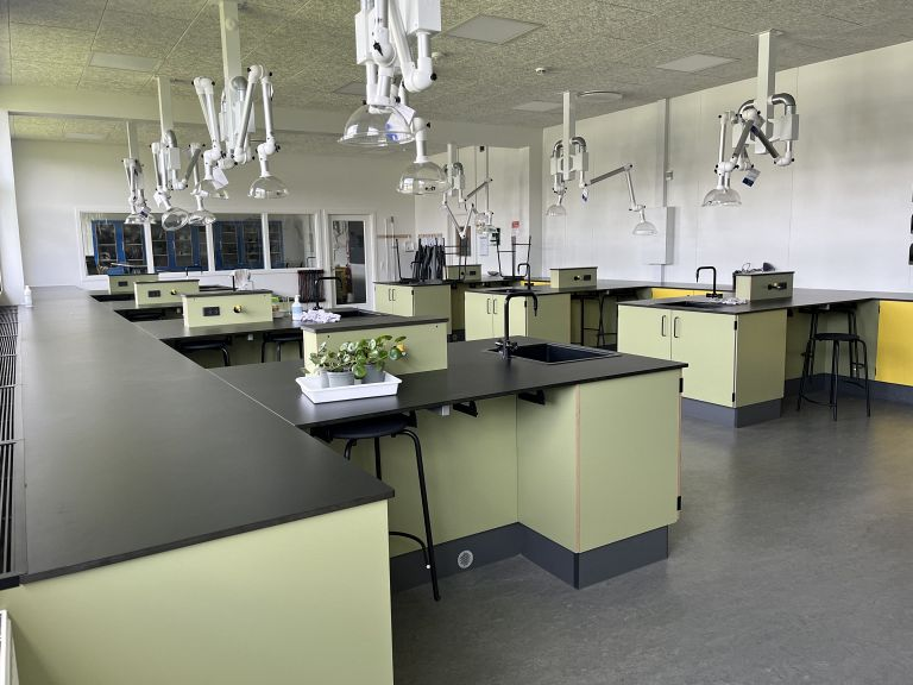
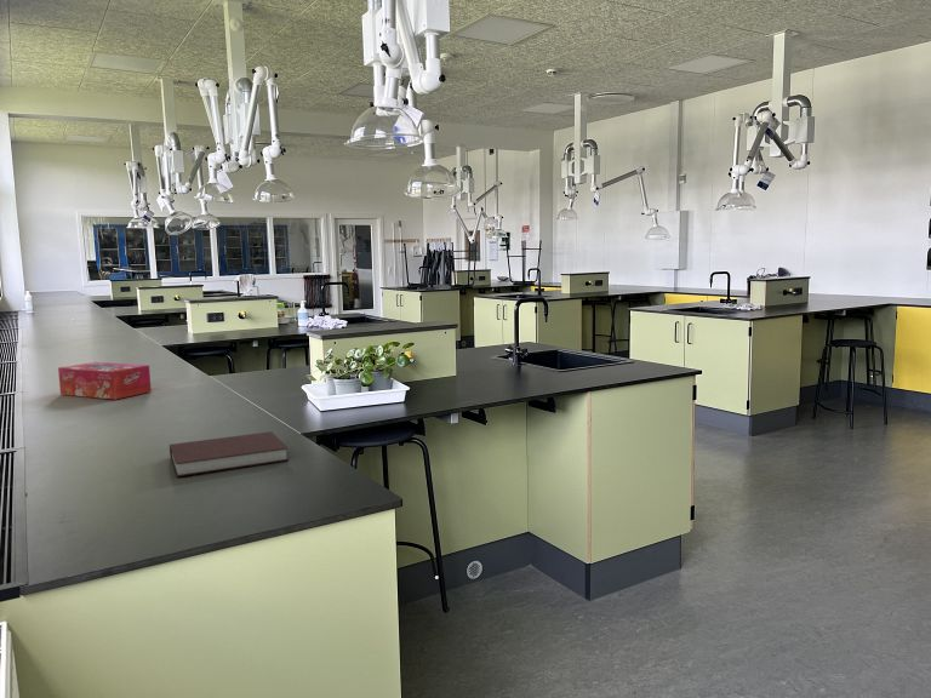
+ notebook (228, 452)
+ tissue box (104, 379)
